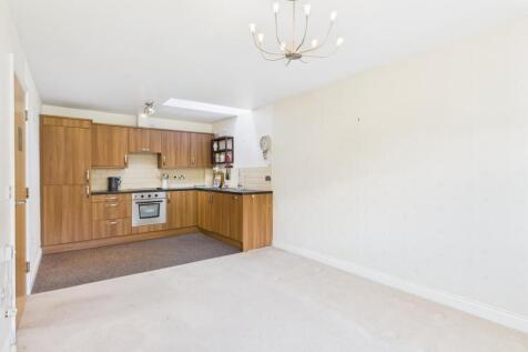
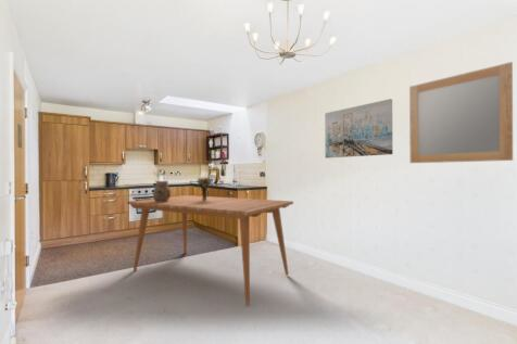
+ bouquet (203, 188)
+ home mirror (454, 118)
+ ceramic pot (162, 191)
+ dining table (215, 216)
+ wall art (355, 131)
